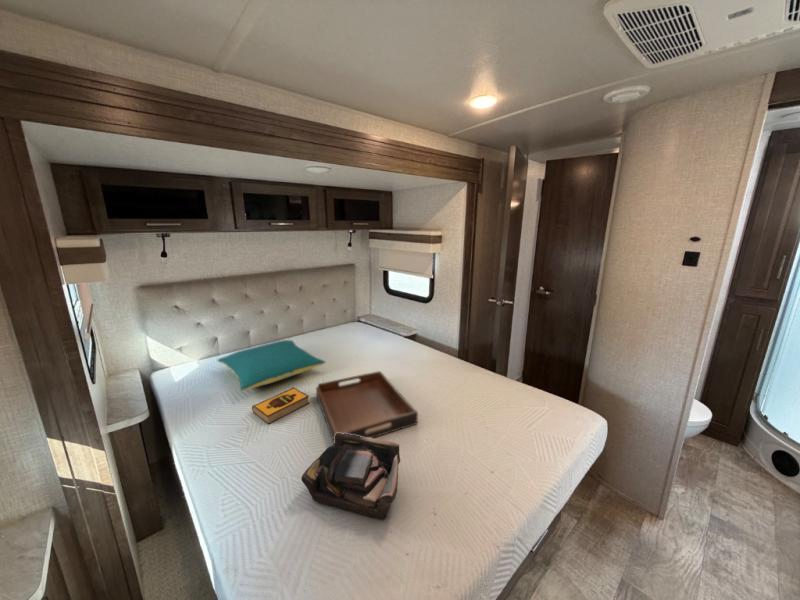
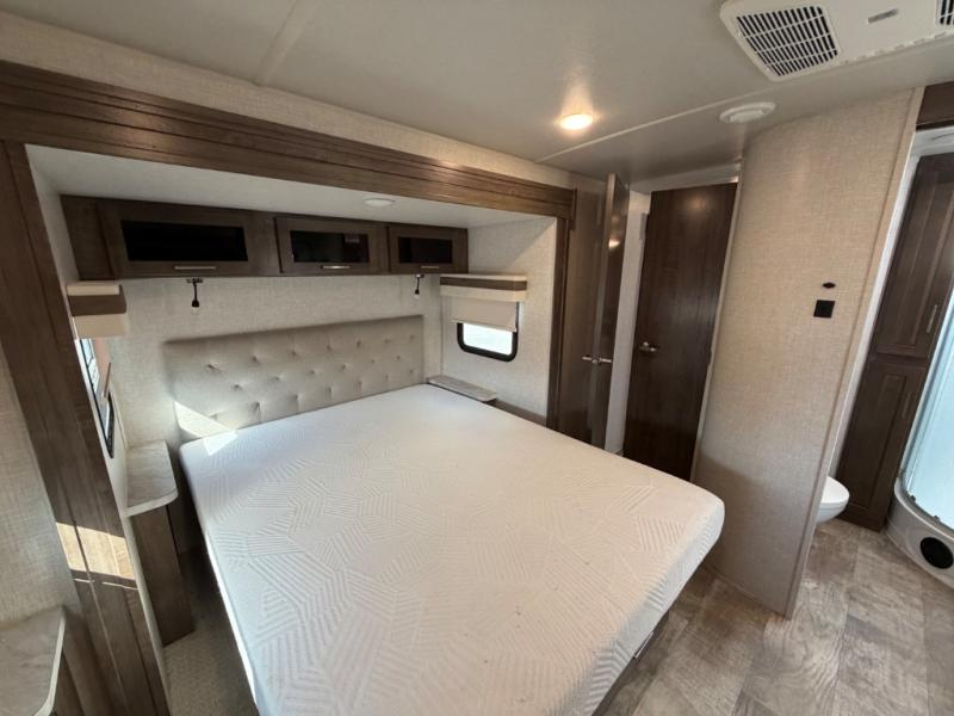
- tote bag (356, 475)
- pillow (271, 361)
- hardback book (281, 403)
- serving tray (362, 402)
